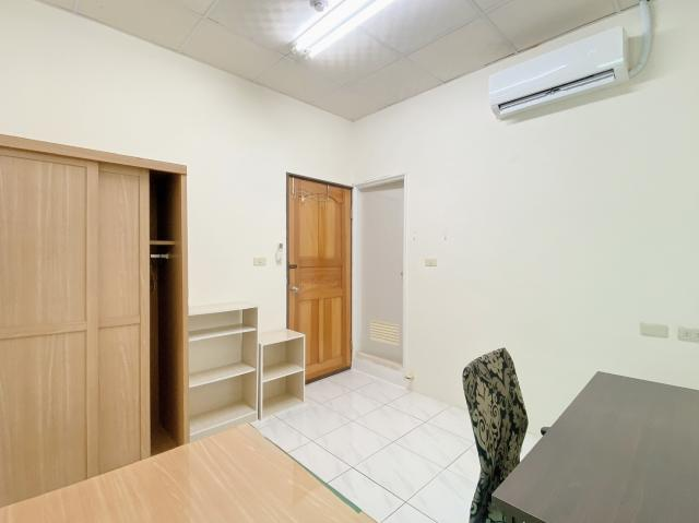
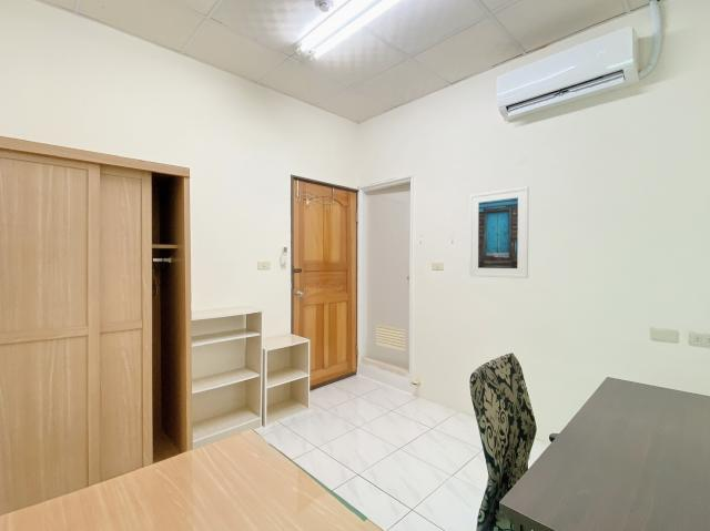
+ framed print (497, 234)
